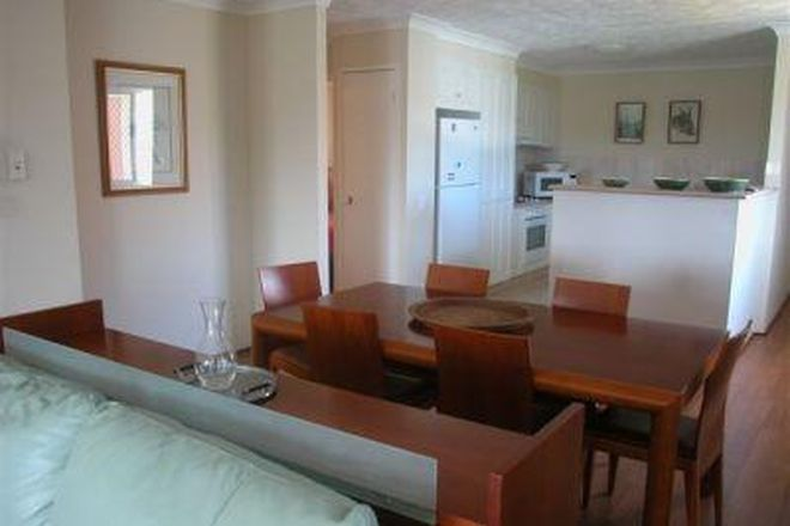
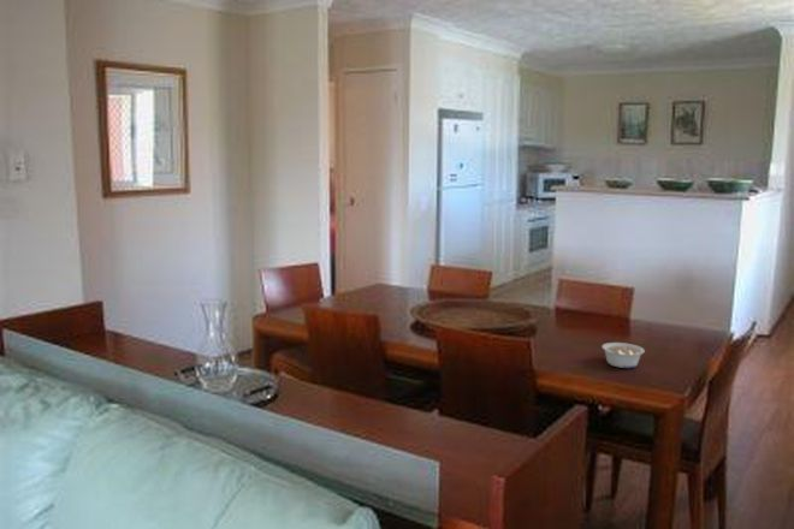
+ legume (622, 355)
